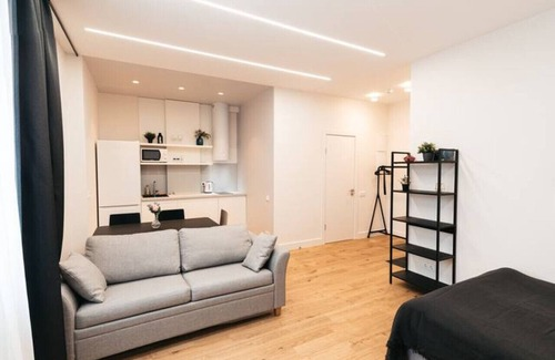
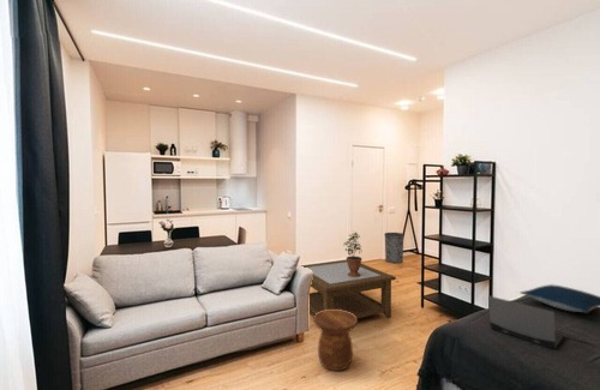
+ pillow (564, 296)
+ side table (335, 340)
+ coffee table (340, 290)
+ laptop computer (524, 316)
+ potted plant (352, 252)
+ trash can (394, 246)
